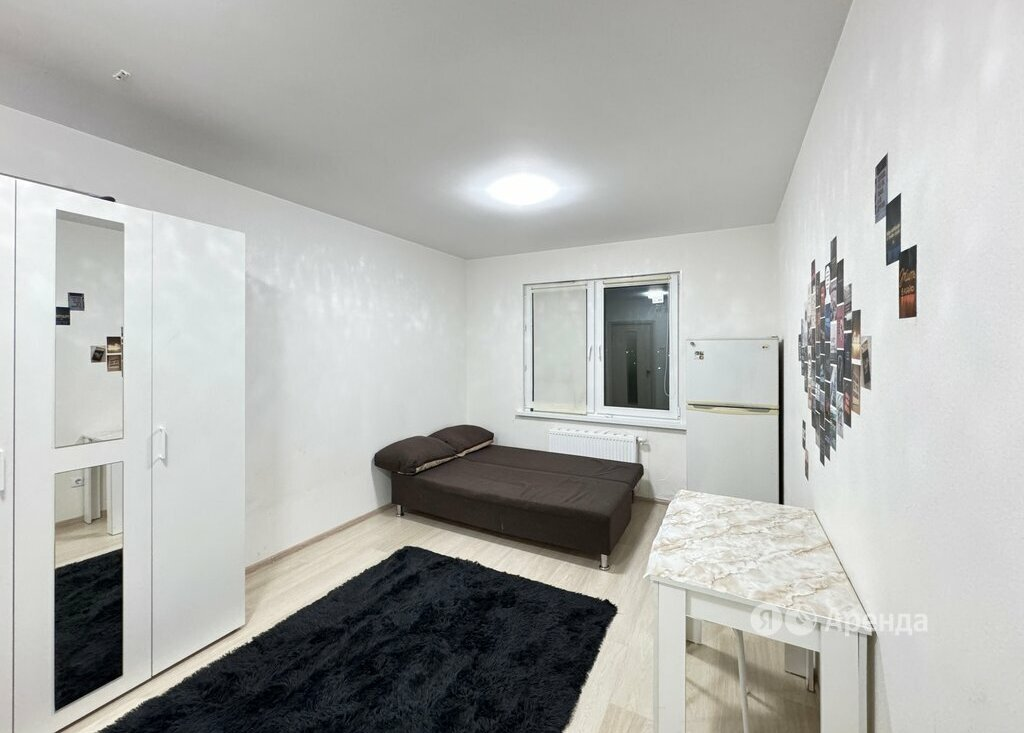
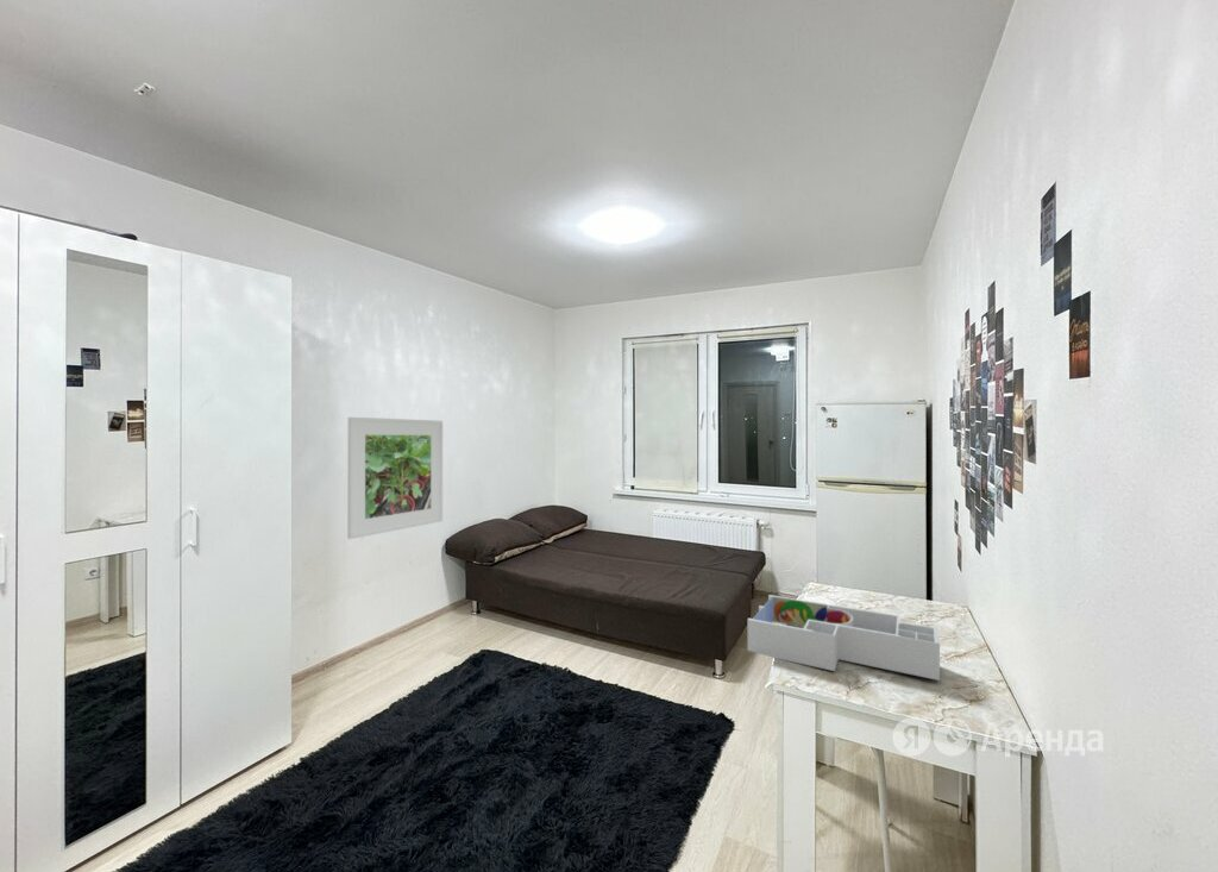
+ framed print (400, 473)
+ desk organizer (841, 636)
